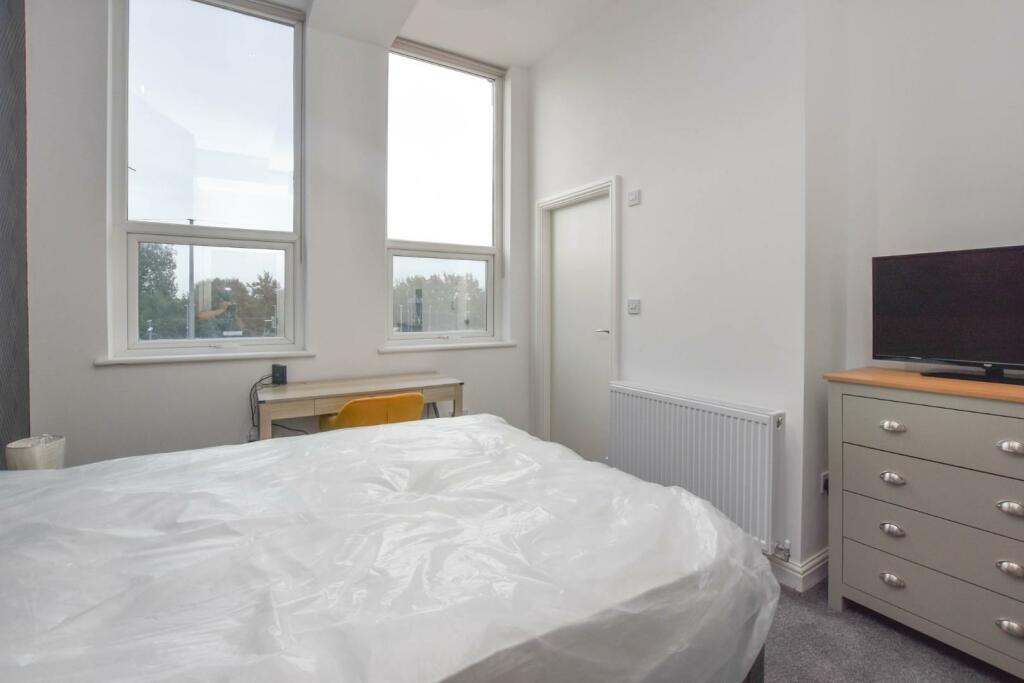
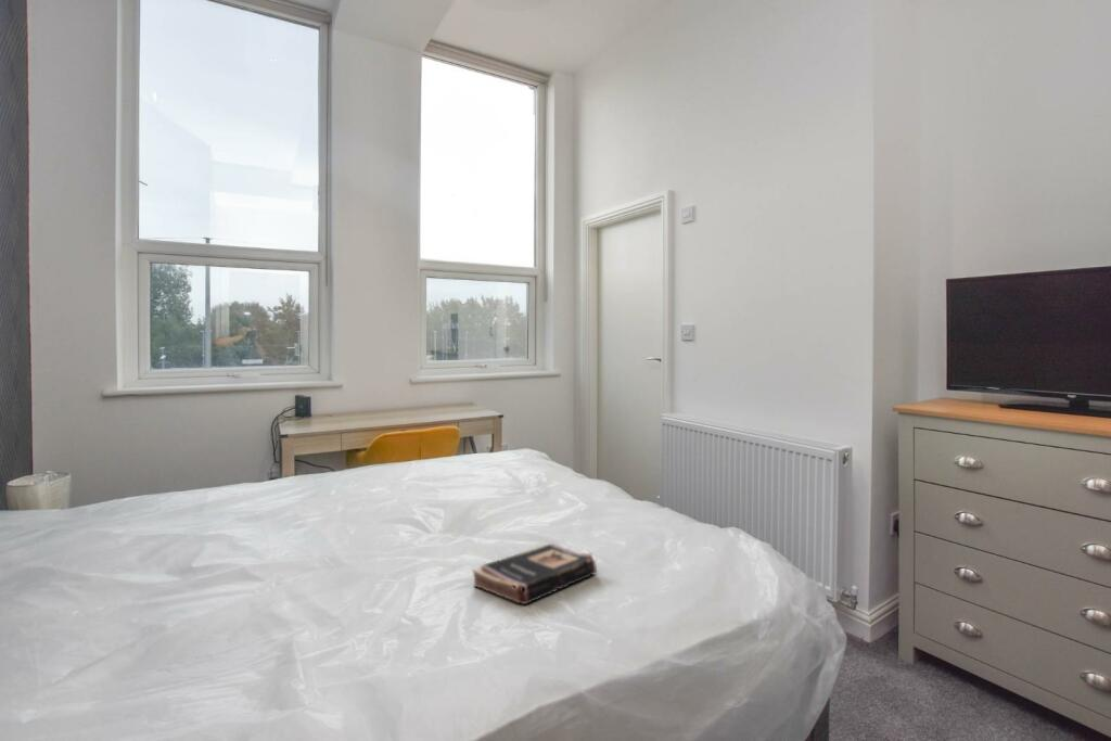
+ book (534, 567)
